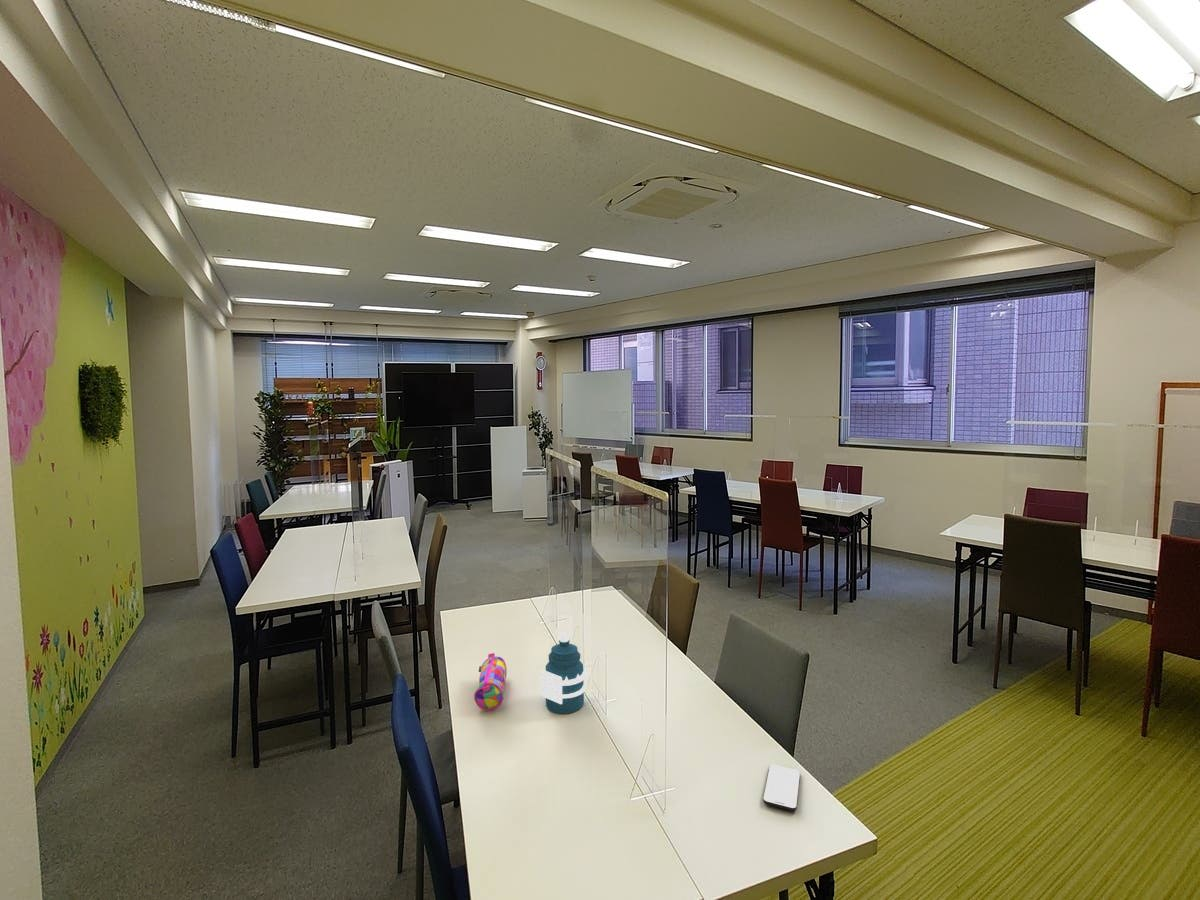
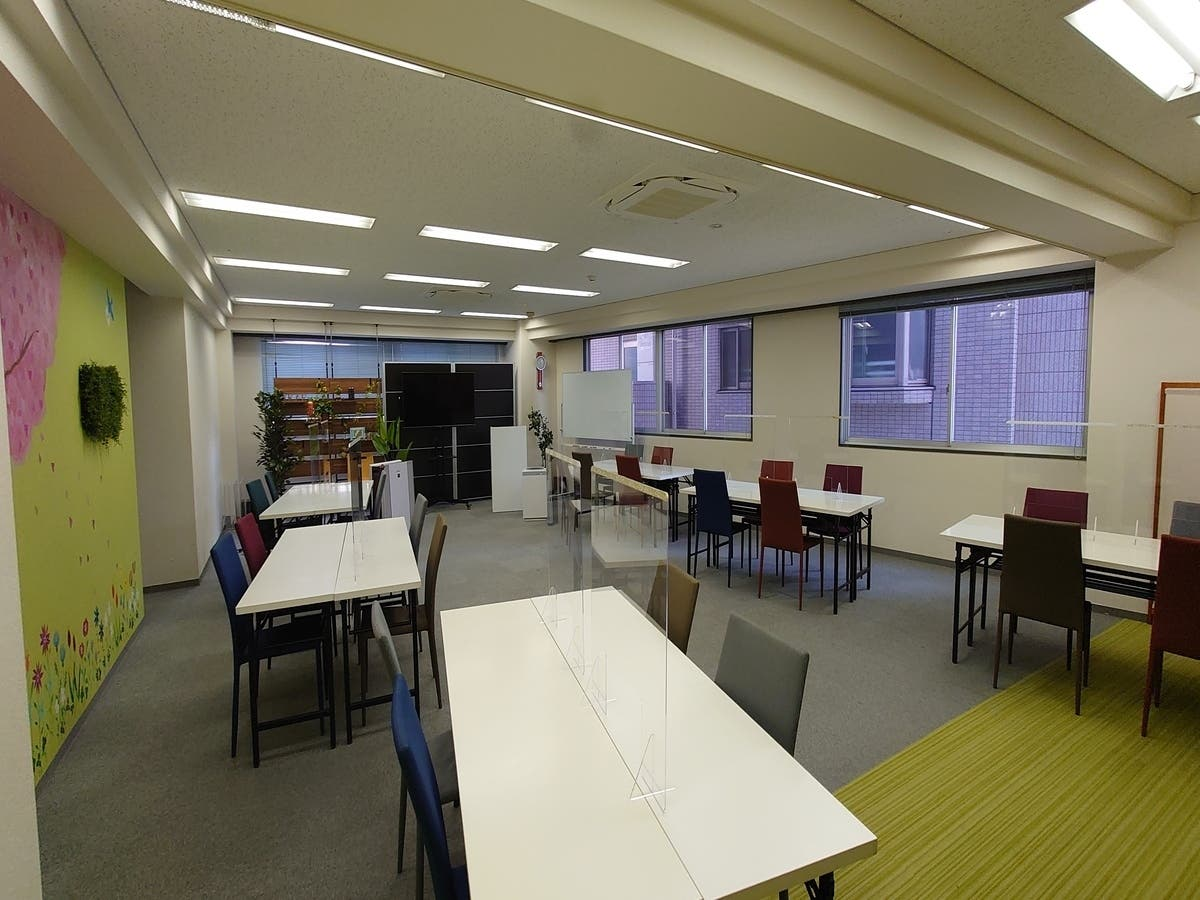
- water bottle (564, 669)
- pencil case (491, 681)
- smartphone (782, 786)
